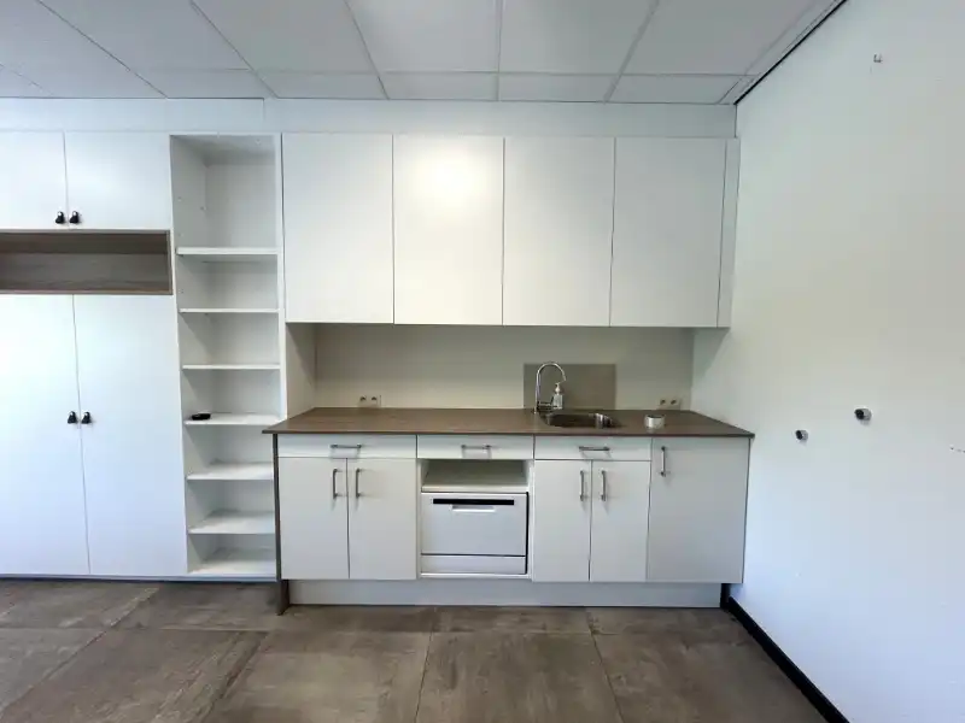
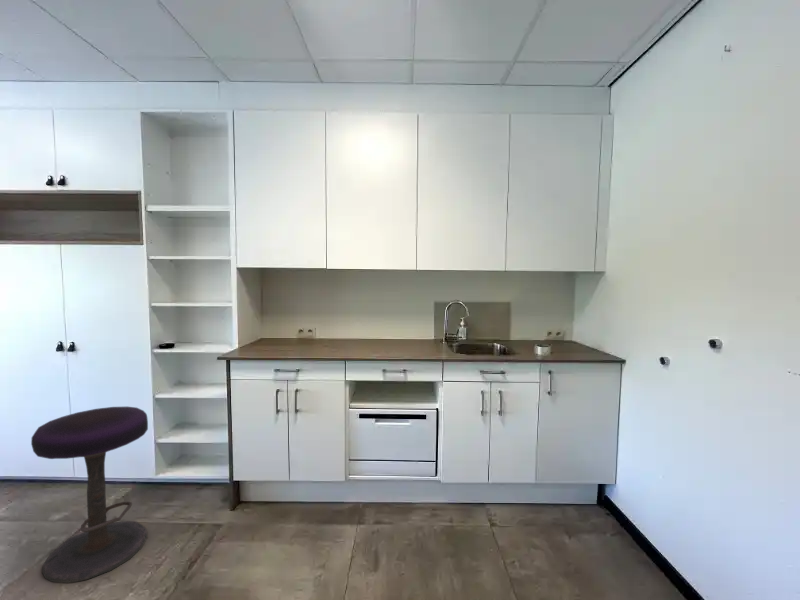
+ stool (95, 483)
